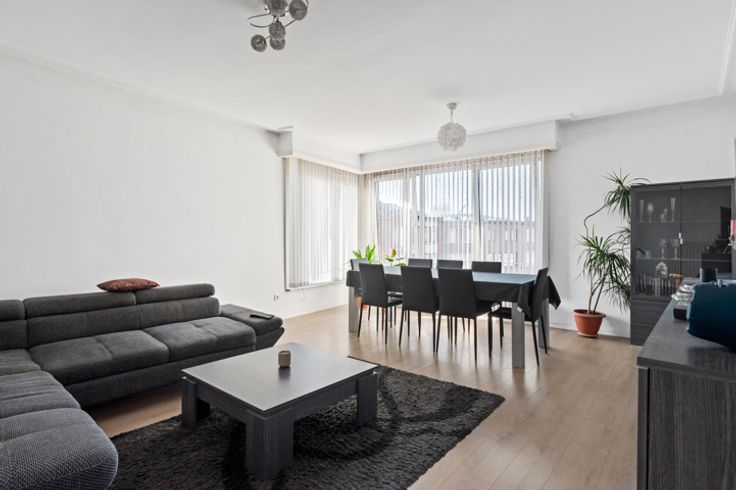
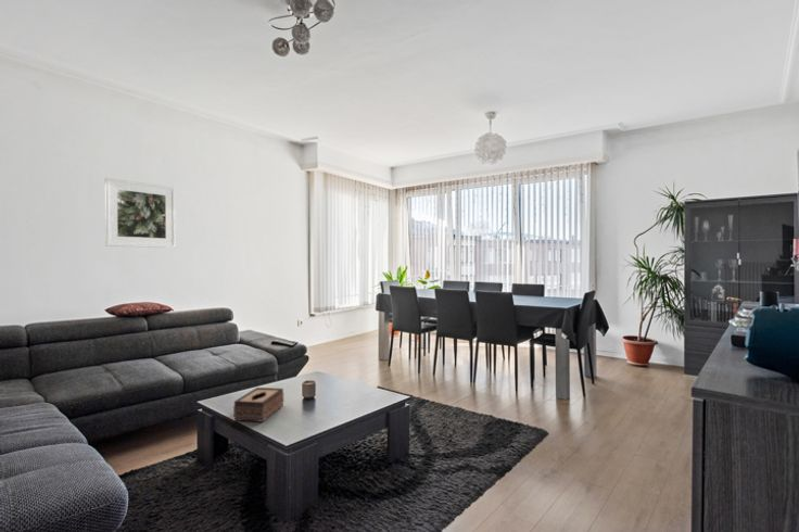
+ tissue box (259, 403)
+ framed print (142, 215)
